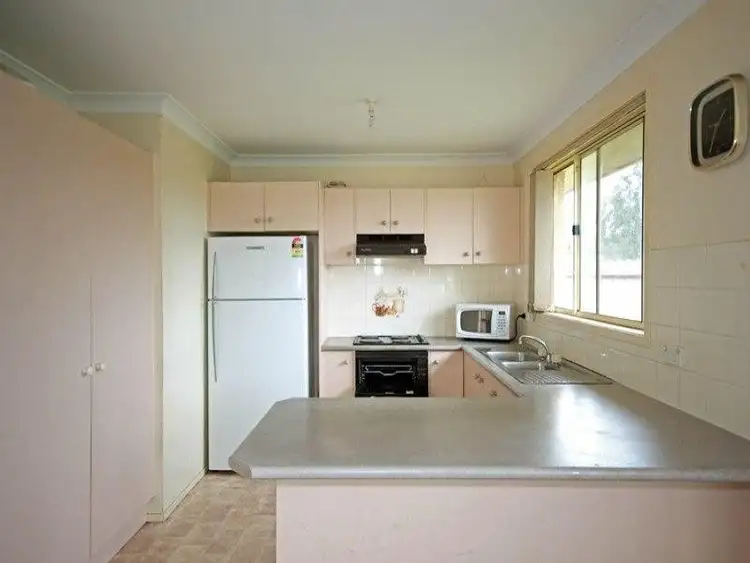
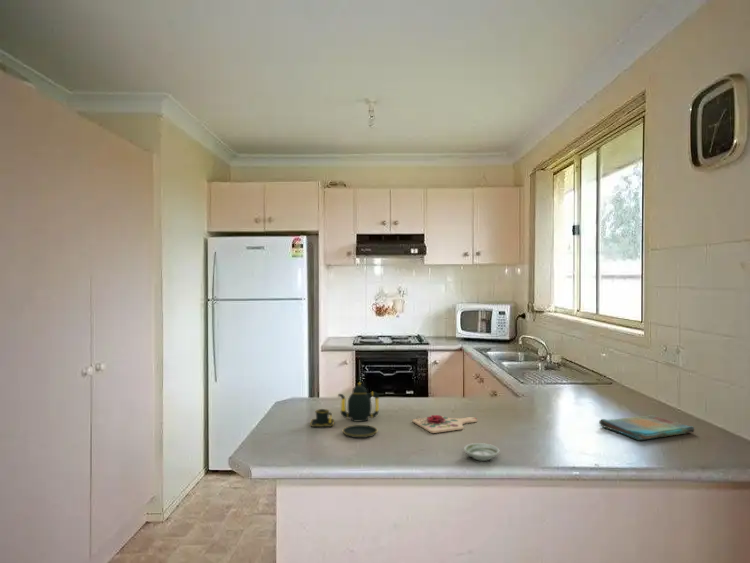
+ cutting board (449, 419)
+ dish towel (645, 425)
+ saucer (481, 453)
+ teapot (345, 407)
